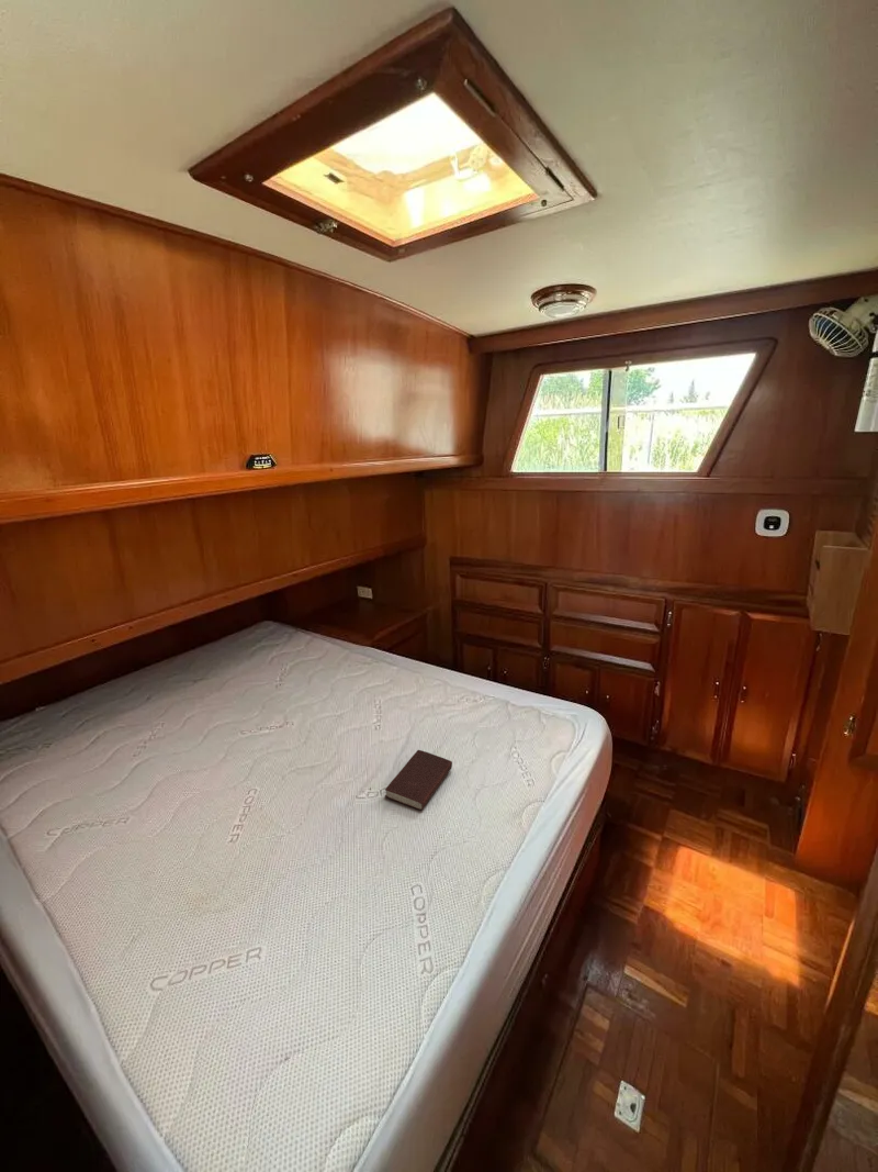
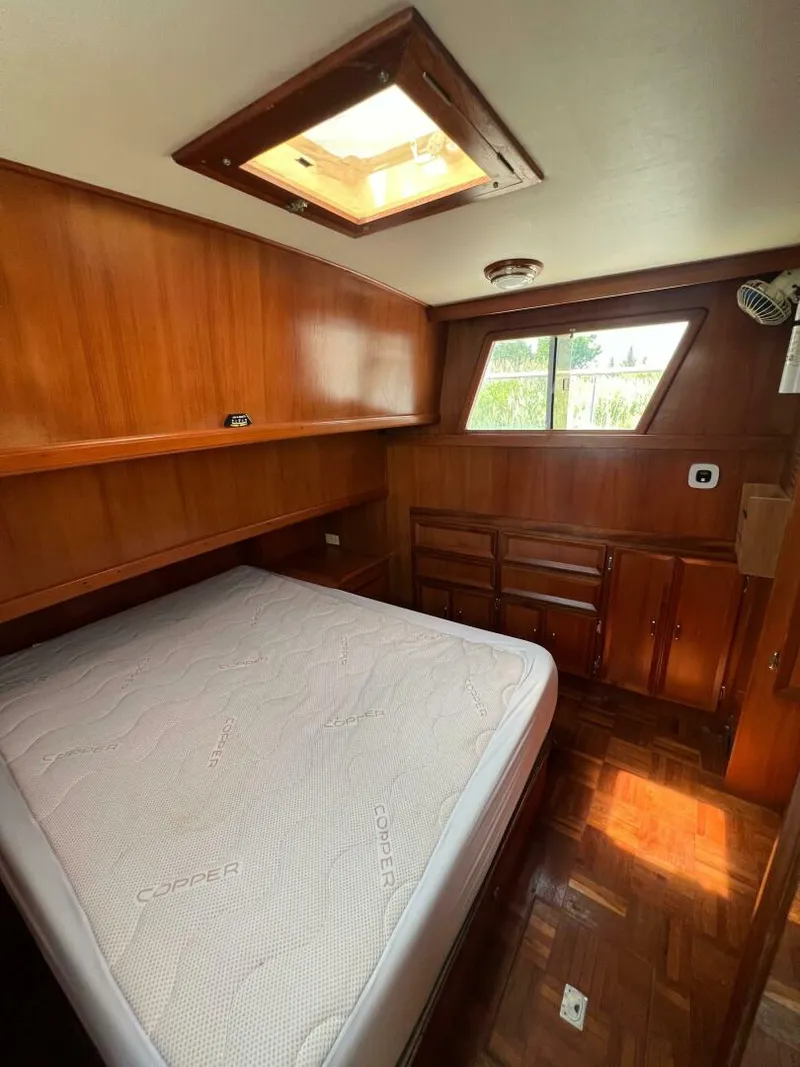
- book (419, 778)
